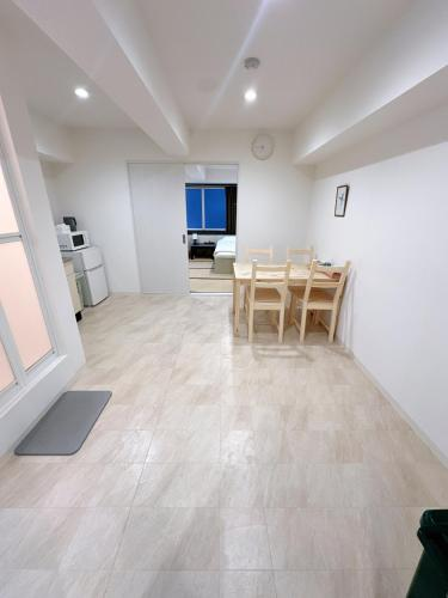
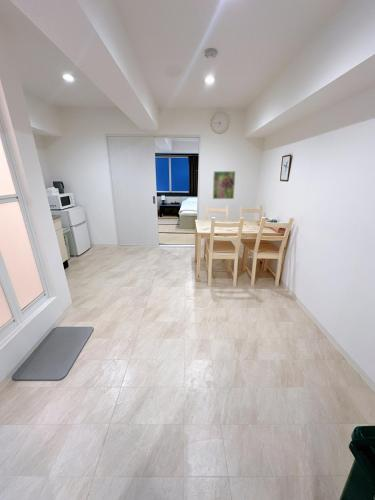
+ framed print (223, 185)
